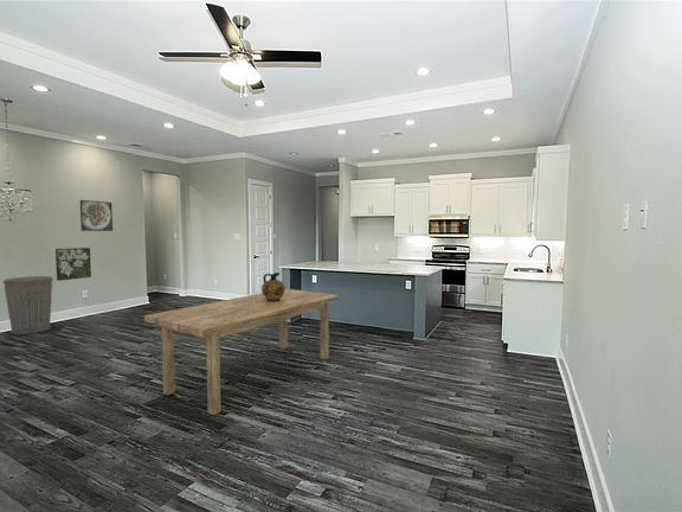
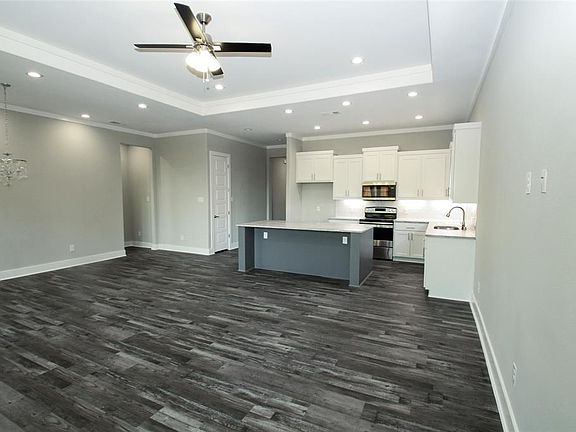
- ceramic jug (272, 286)
- dining table (252, 328)
- trash can (30, 303)
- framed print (96, 216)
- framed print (73, 263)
